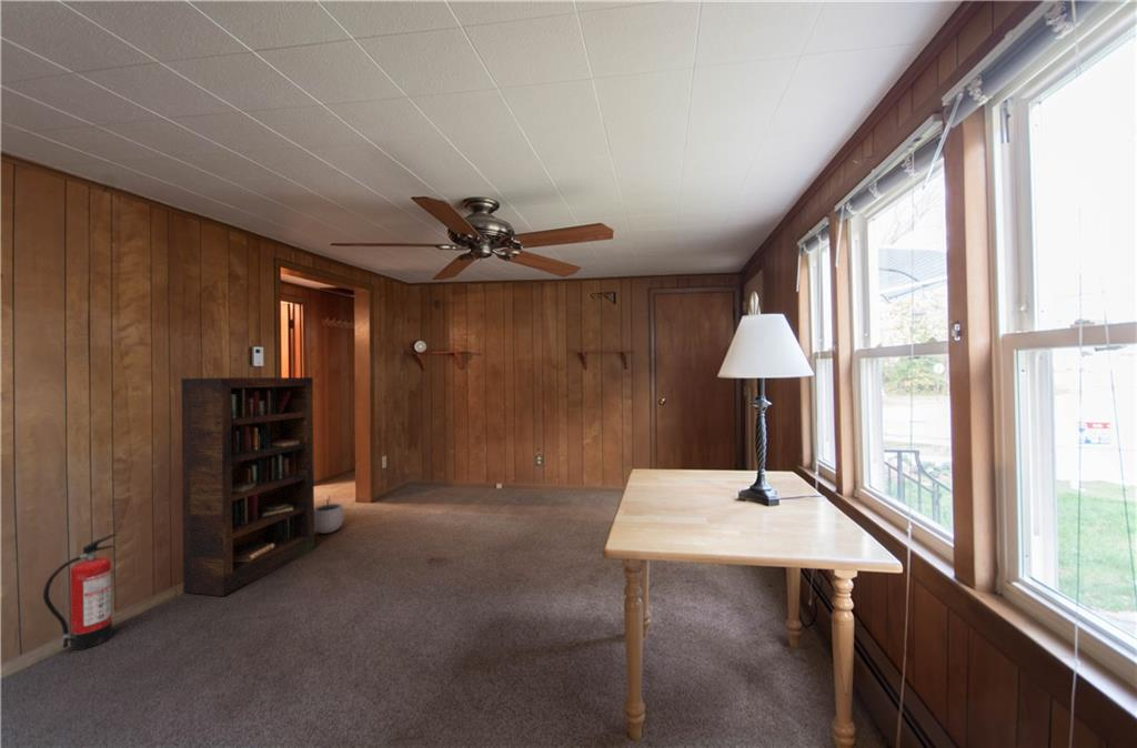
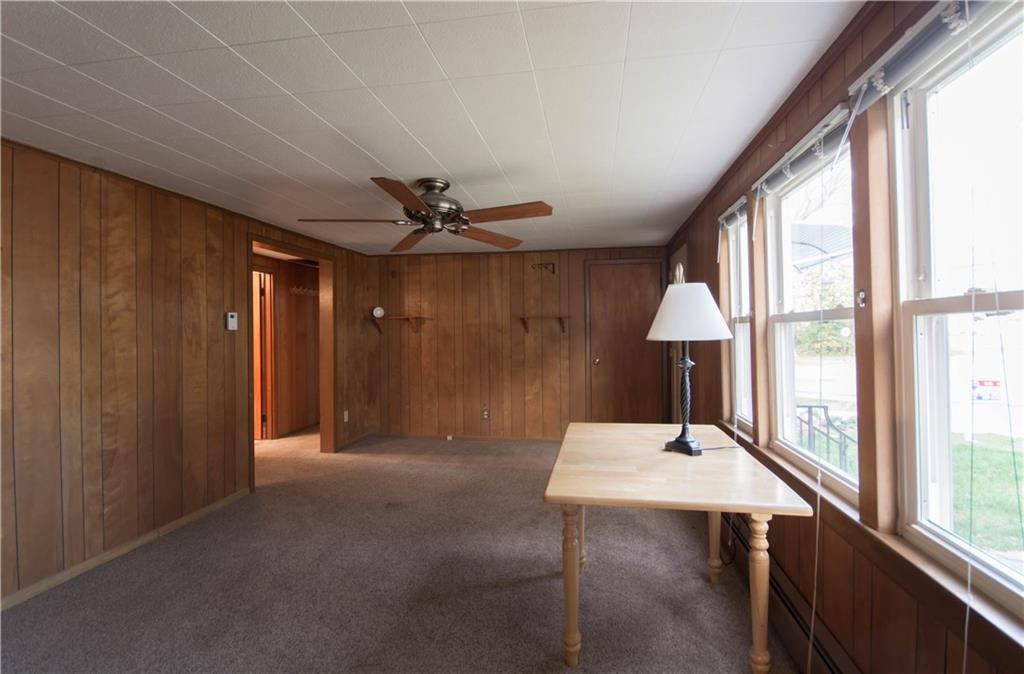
- bookcase (254, 473)
- plant pot (328, 514)
- fire extinguisher (81, 594)
